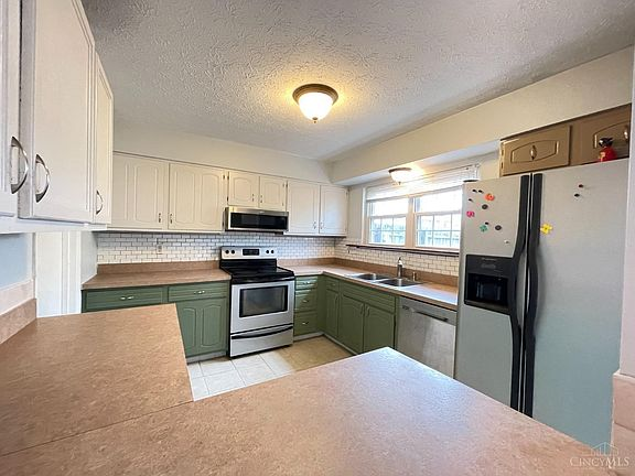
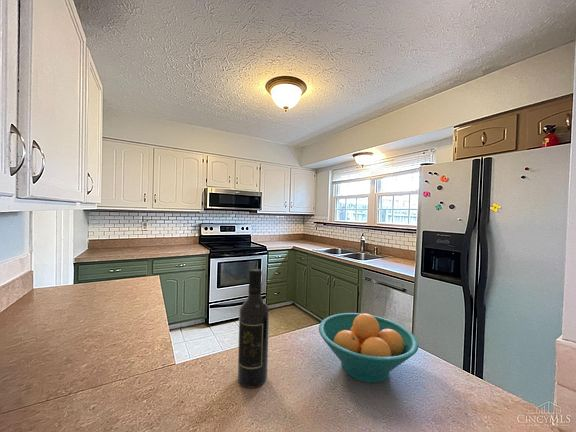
+ fruit bowl (365, 341)
+ wine bottle (254, 324)
